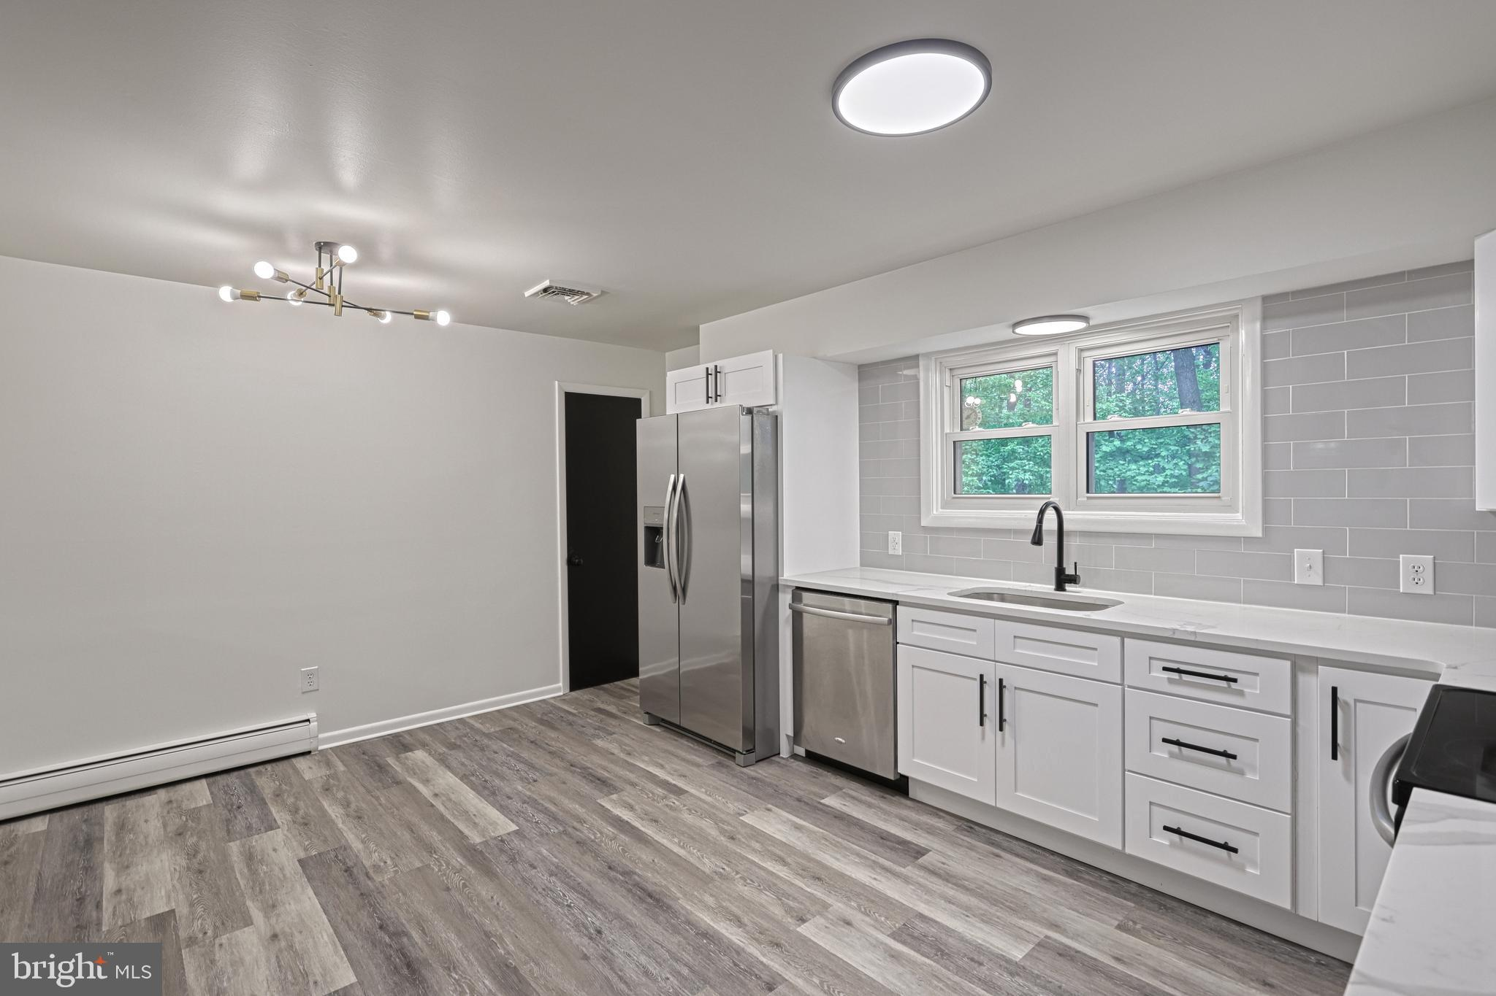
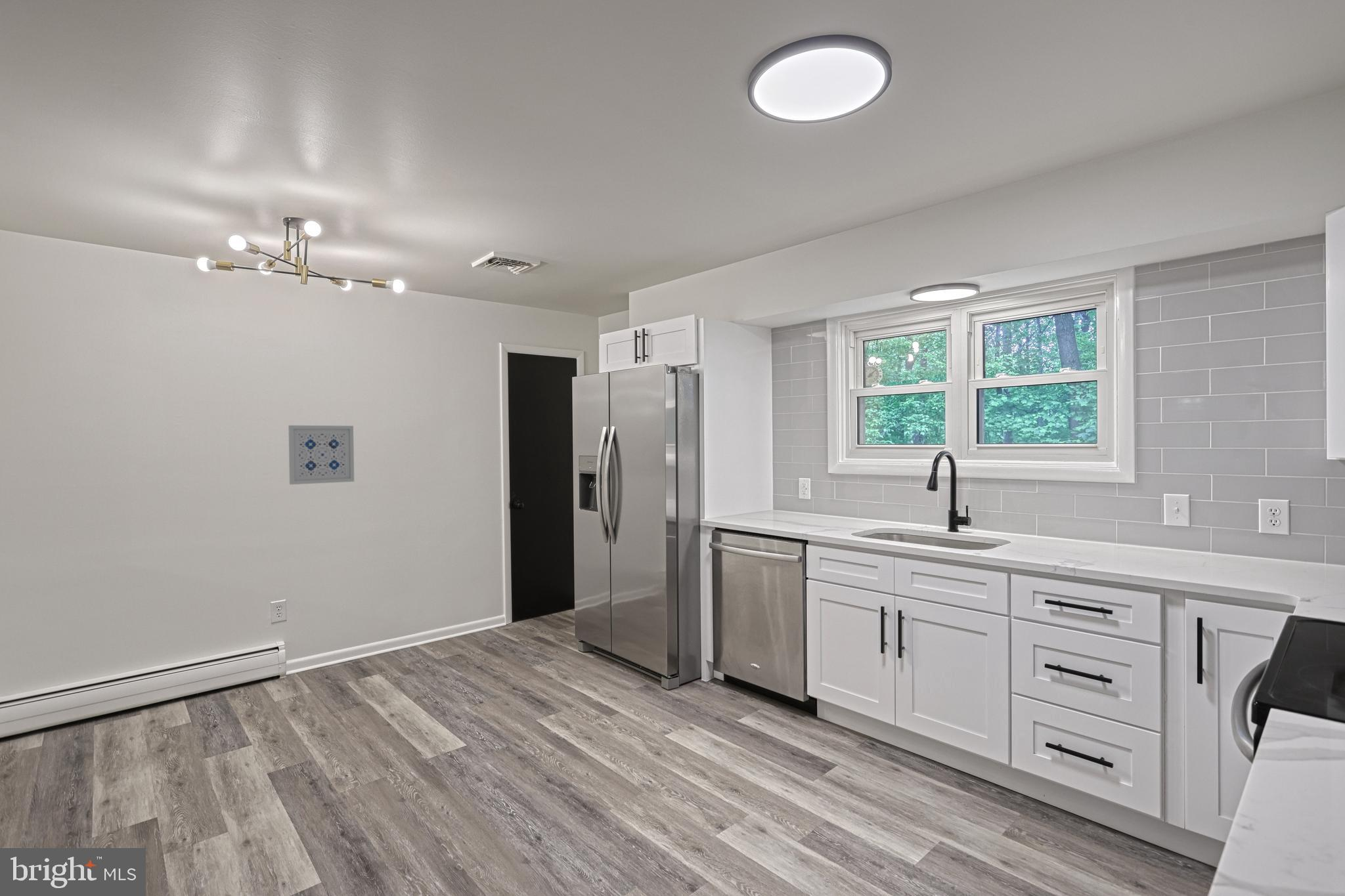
+ wall art (322, 454)
